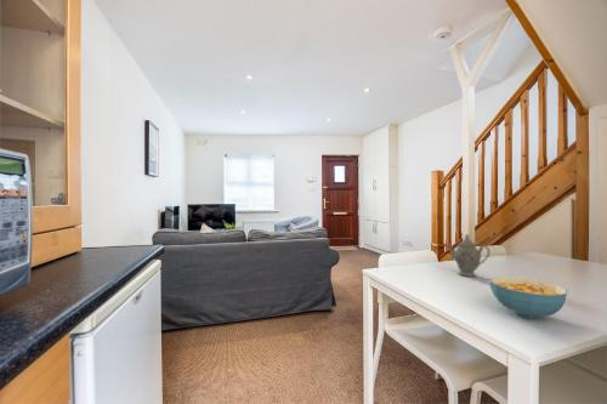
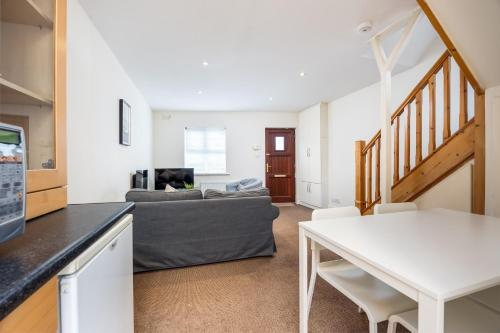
- cereal bowl (526, 300)
- chinaware (466, 254)
